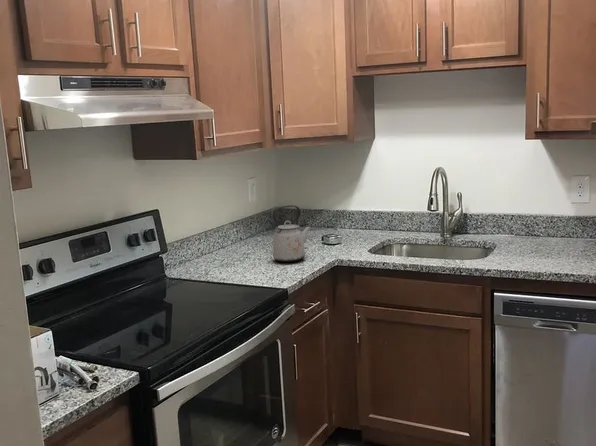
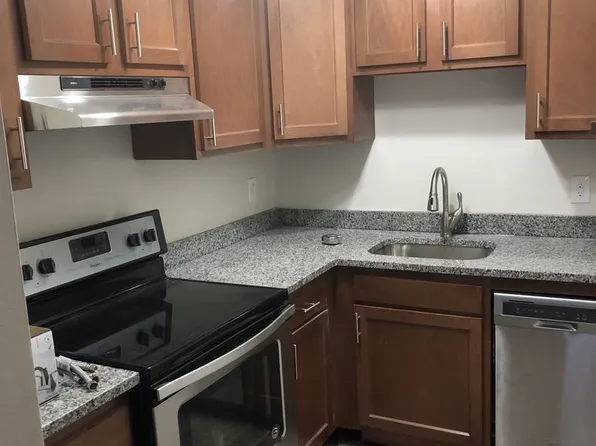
- kettle (293, 232)
